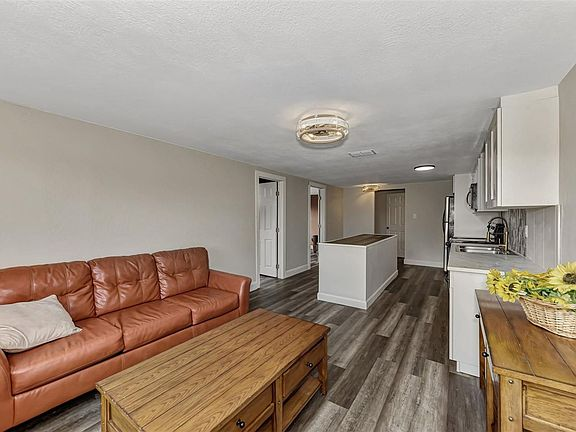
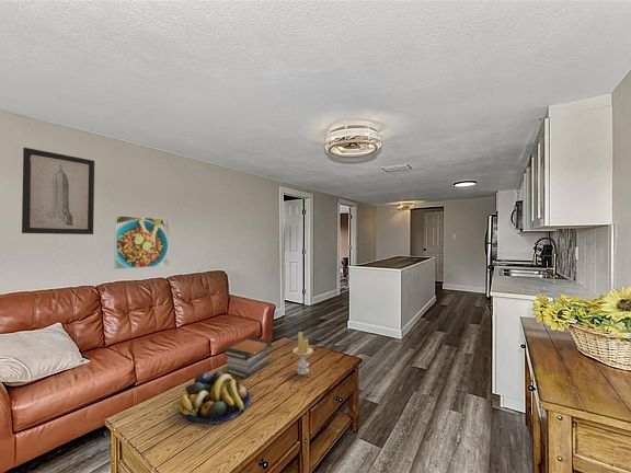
+ candle (302, 351)
+ book stack (249, 356)
+ fruit bowl (216, 389)
+ wall art (60, 194)
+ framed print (144, 242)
